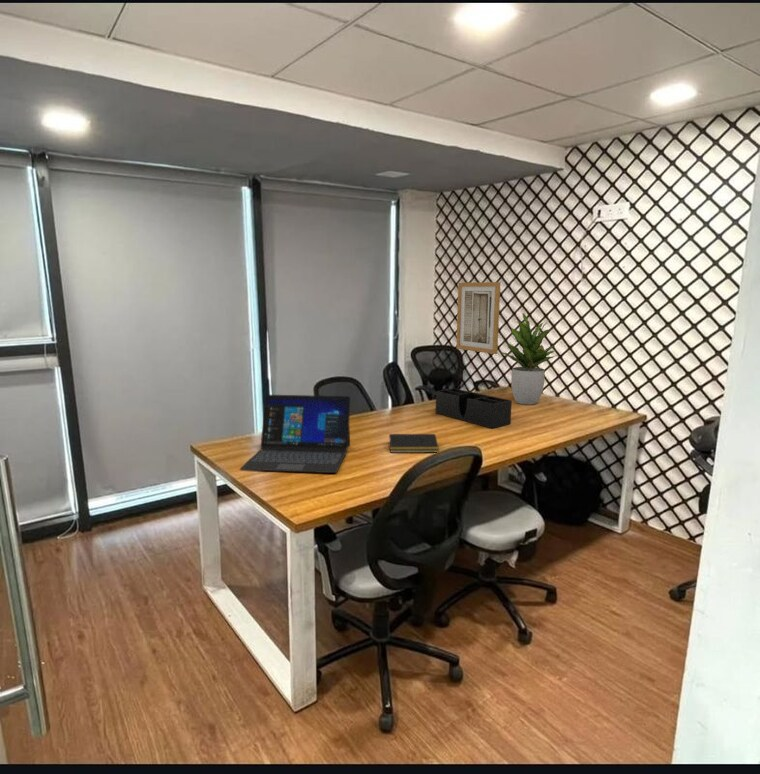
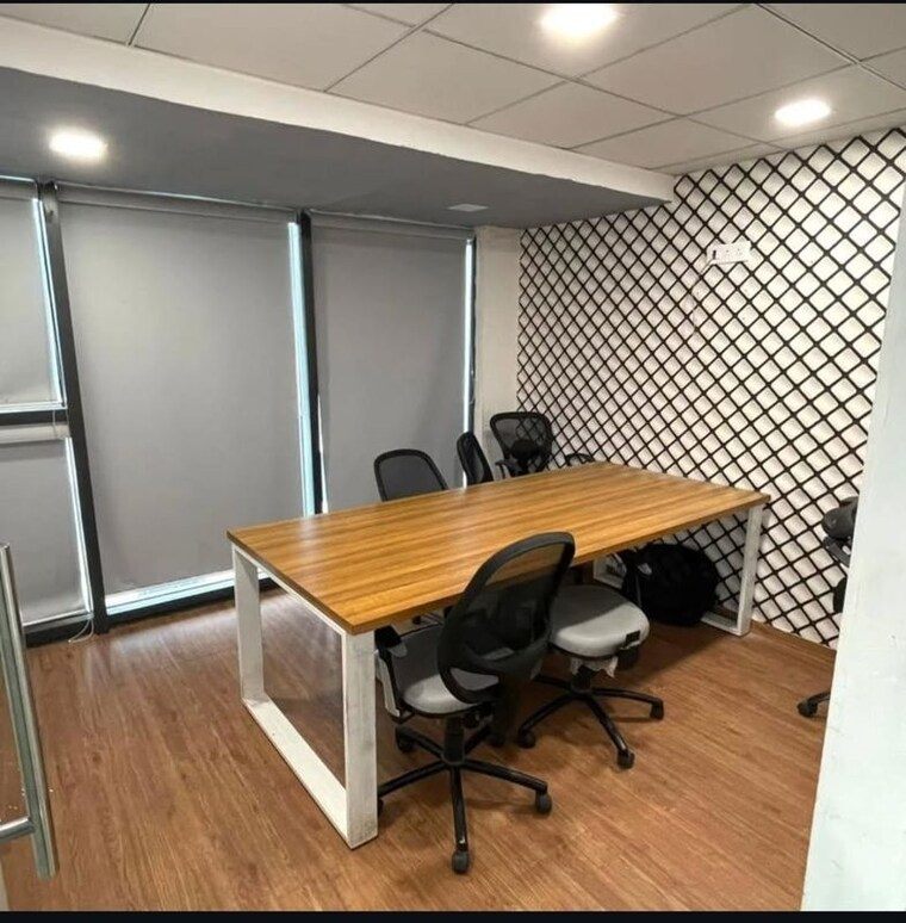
- potted plant (531, 358)
- wall art (477, 317)
- notepad (413, 442)
- laptop (298, 430)
- desk organizer (471, 407)
